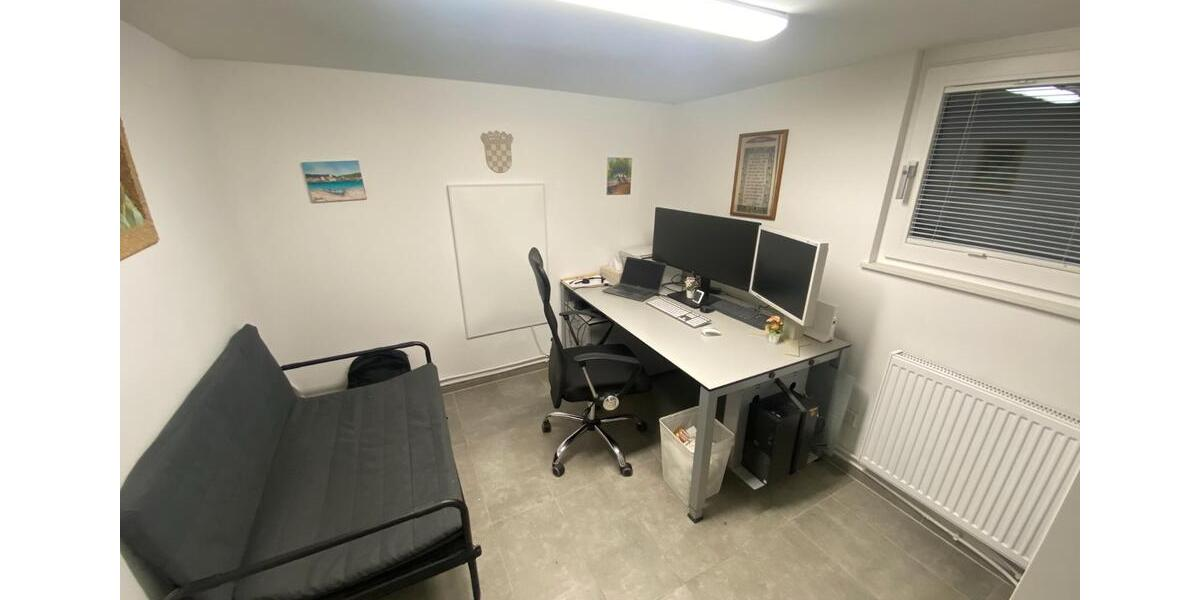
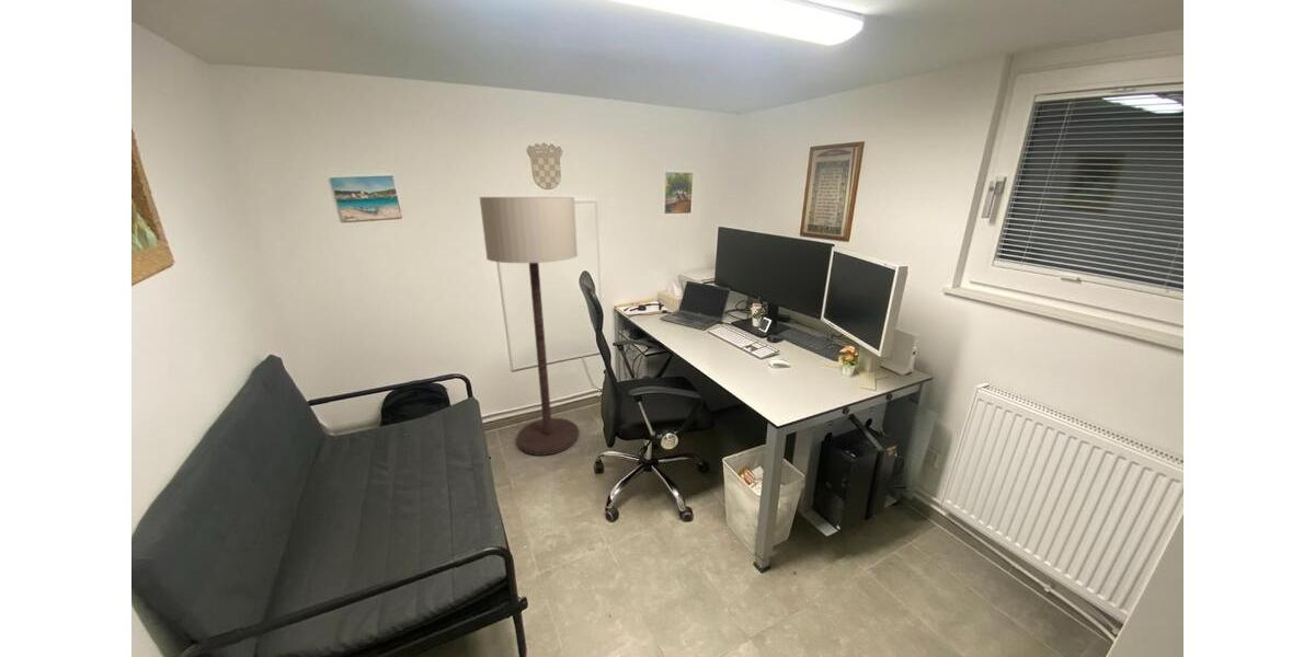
+ floor lamp (539, 327)
